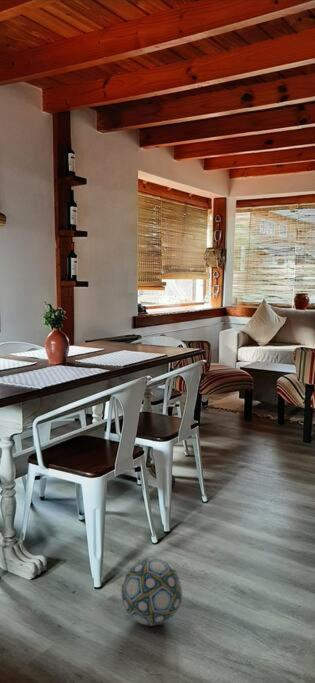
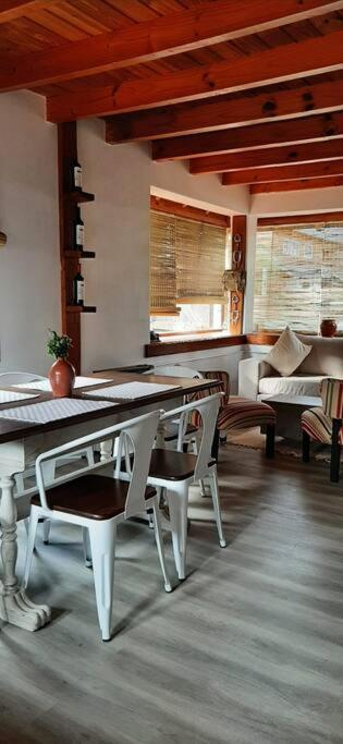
- ball (151, 591)
